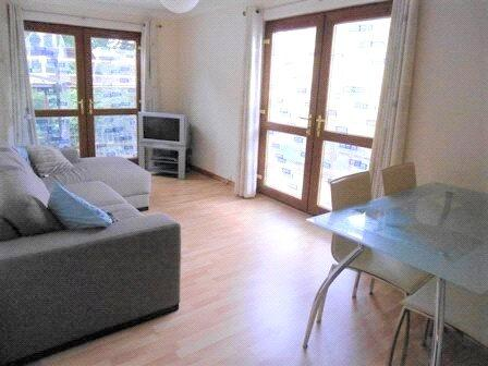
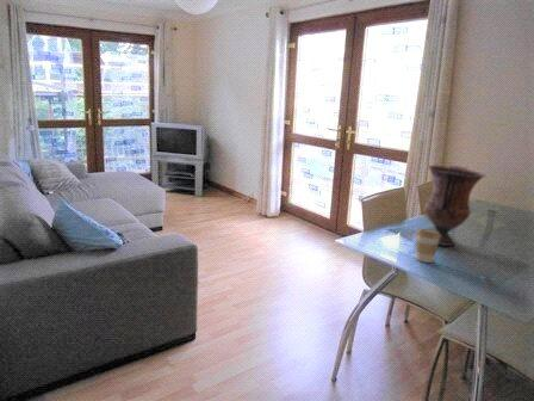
+ vase (451, 205)
+ coffee cup (427, 245)
